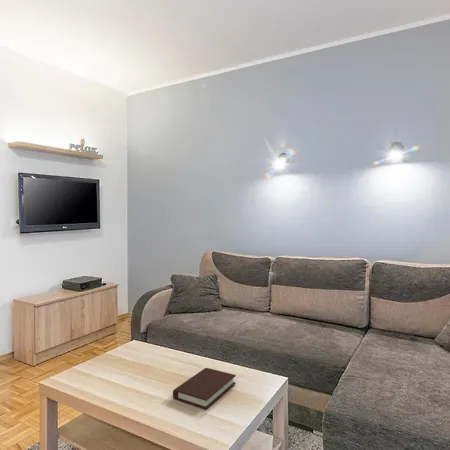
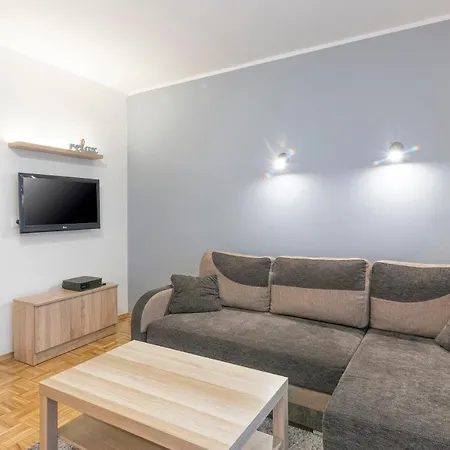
- book (205, 386)
